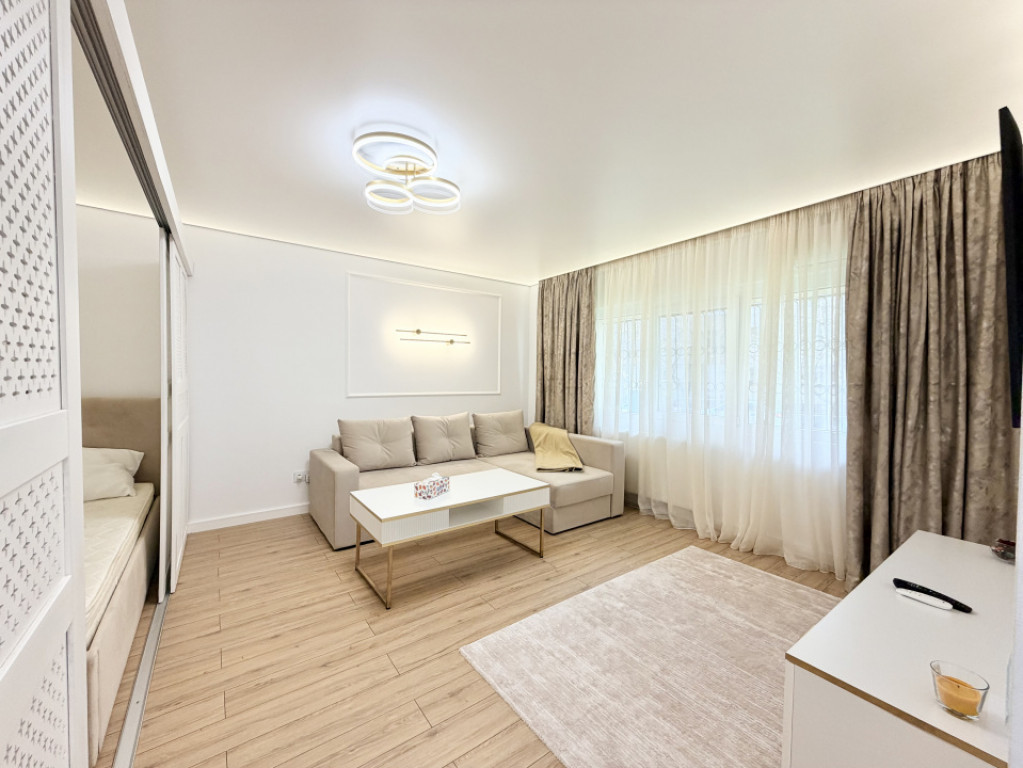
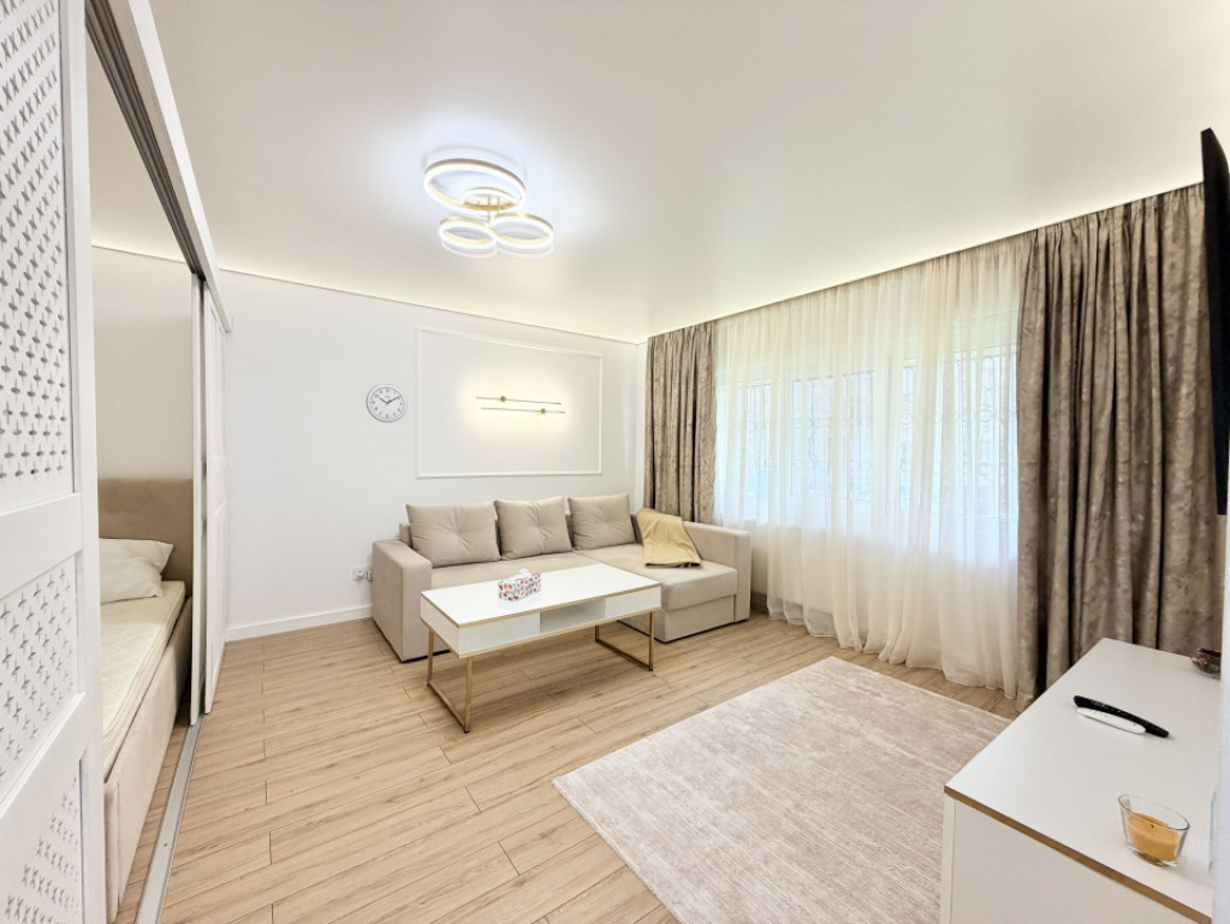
+ wall clock (387, 403)
